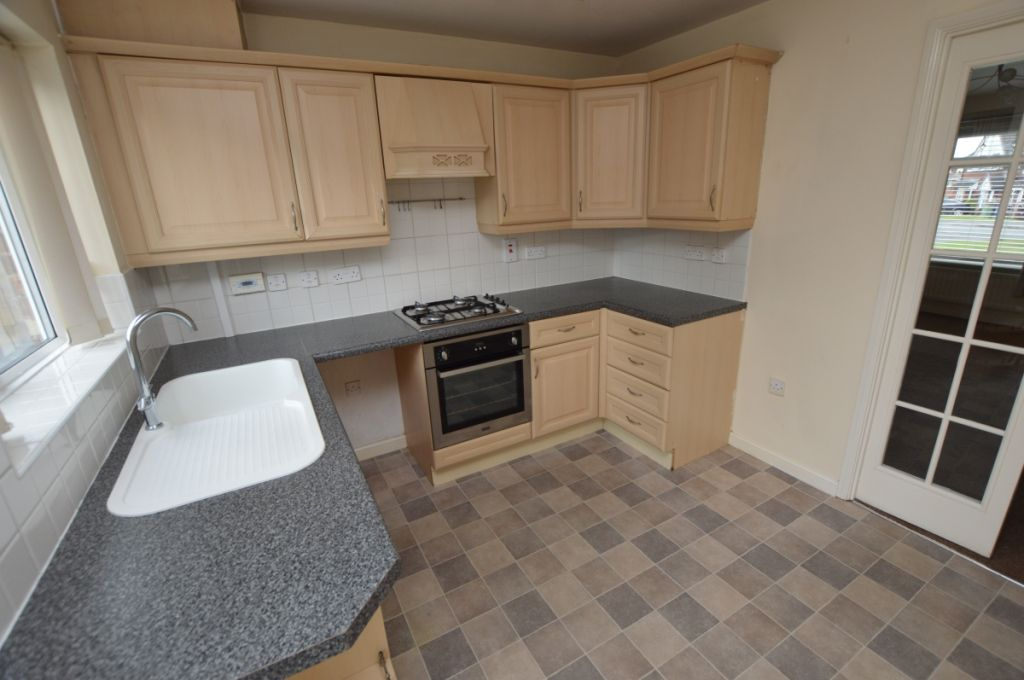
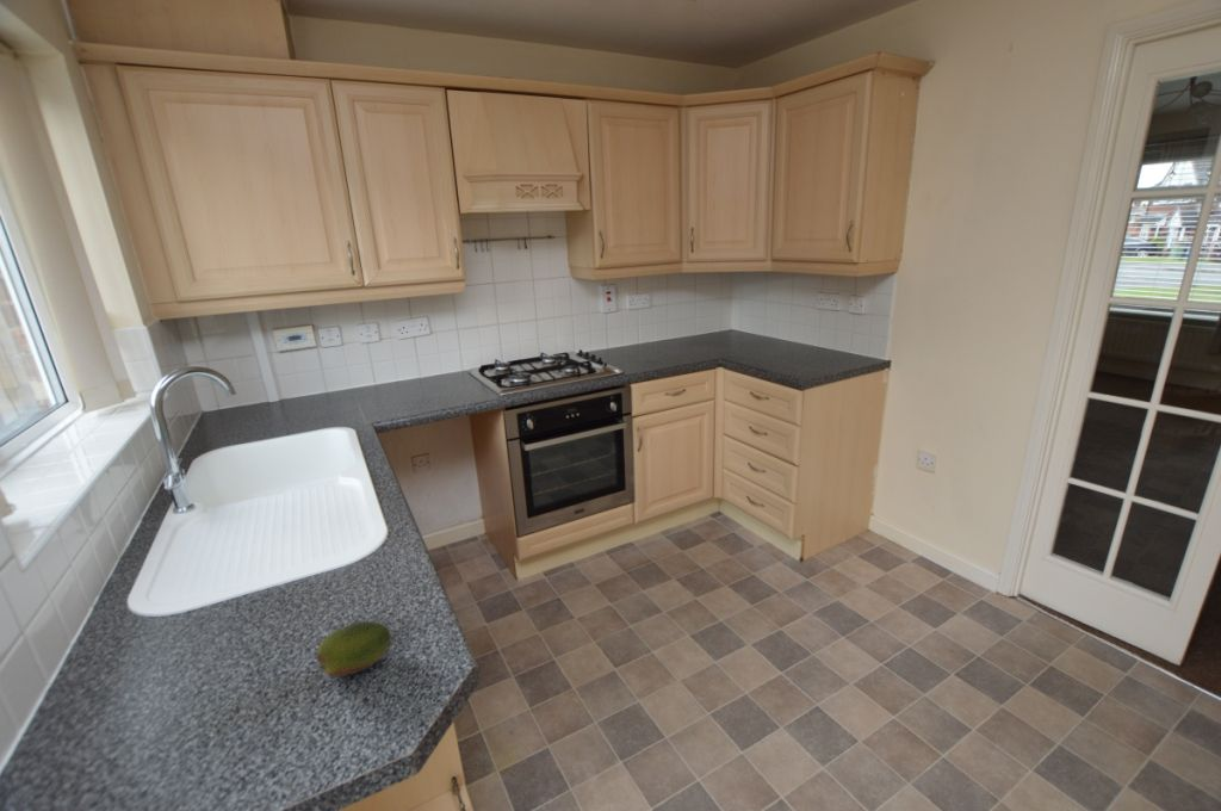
+ fruit (354, 646)
